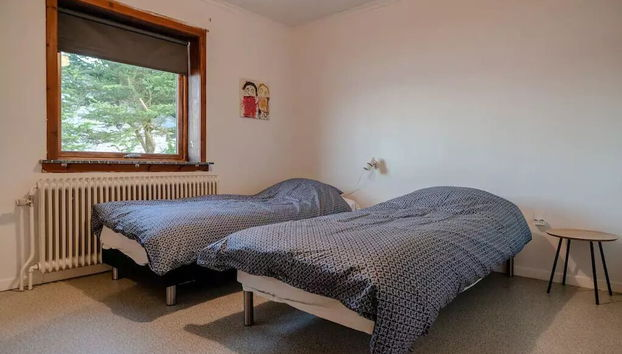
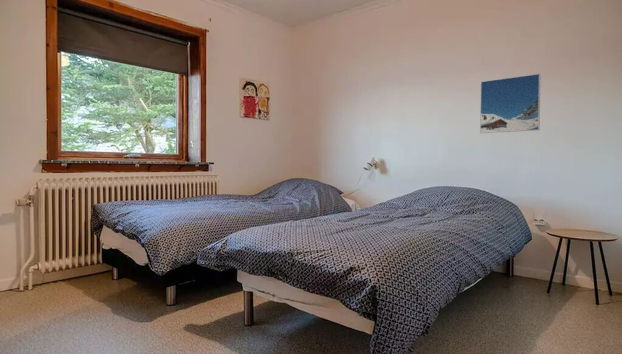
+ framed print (508, 104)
